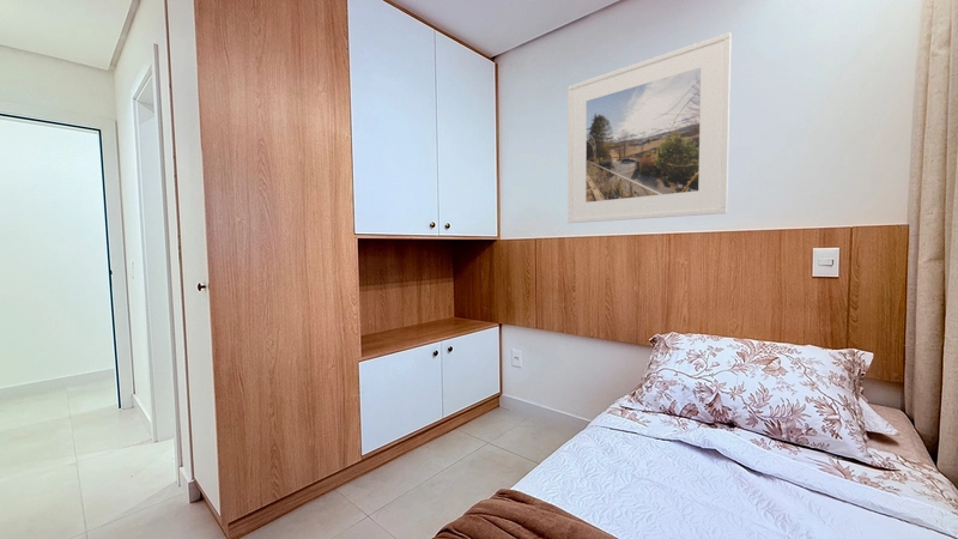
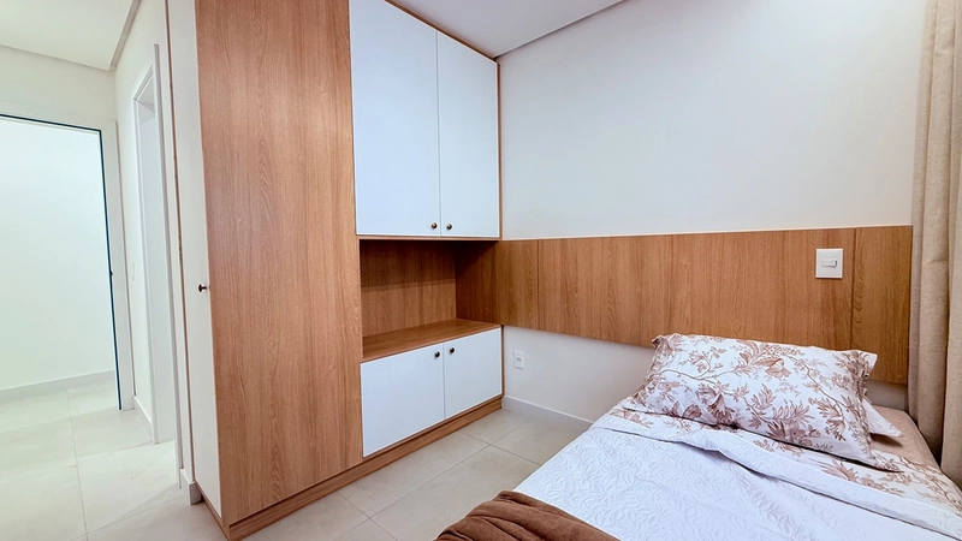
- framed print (637, 141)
